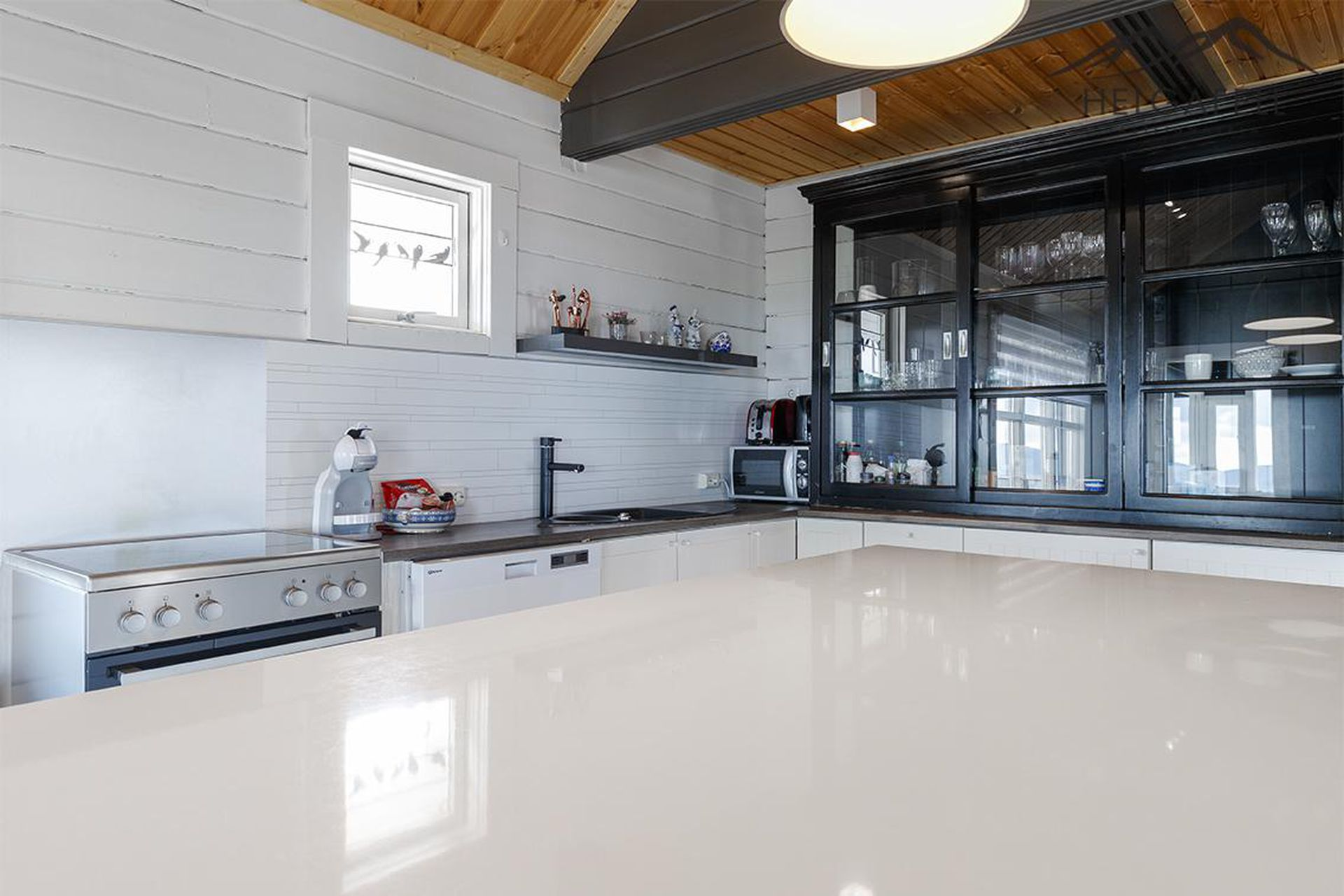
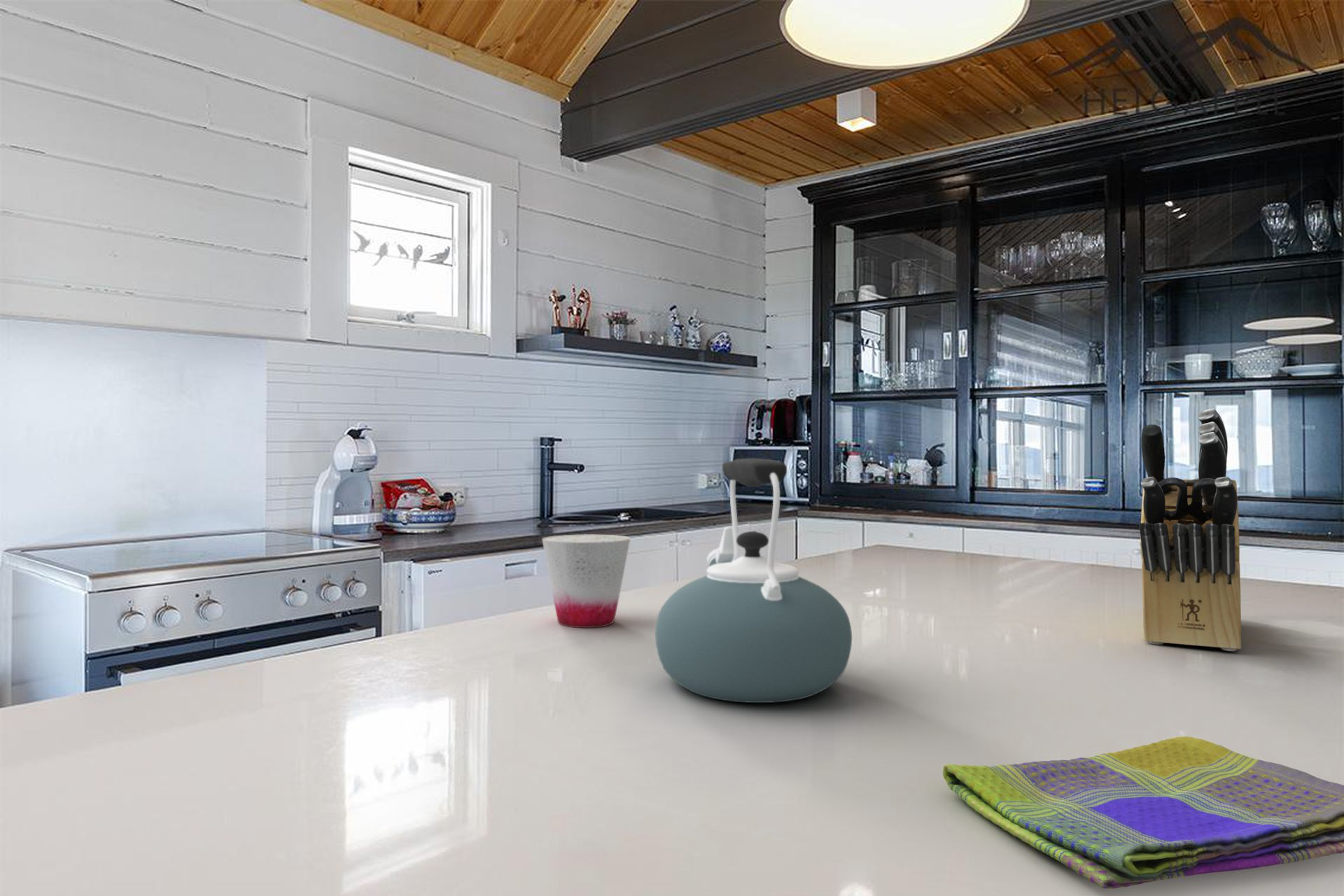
+ dish towel (1156, 797)
+ cup (586, 580)
+ kettle (747, 568)
+ knife block (1190, 525)
